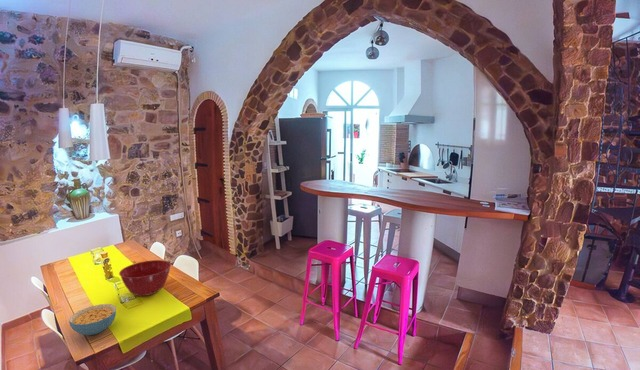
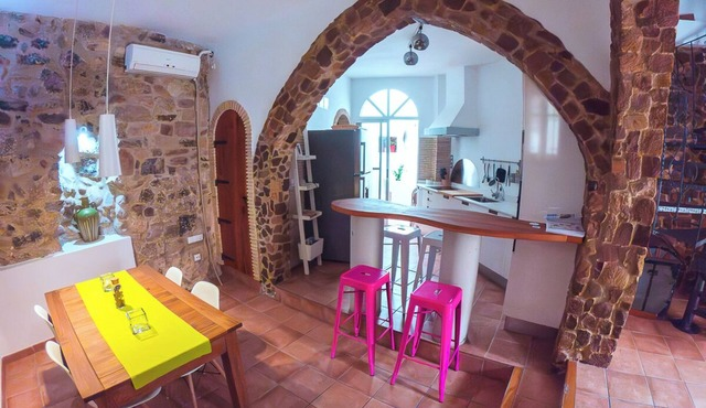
- mixing bowl (146, 279)
- cereal bowl (94, 322)
